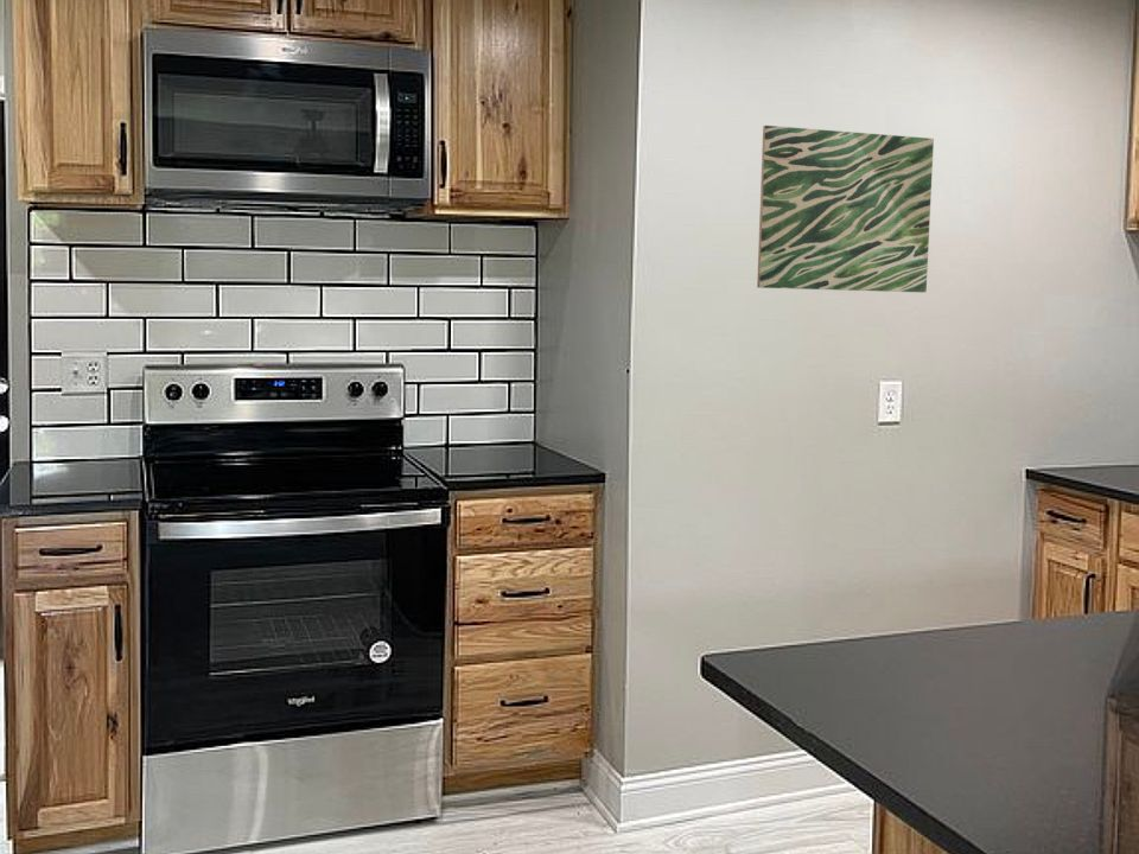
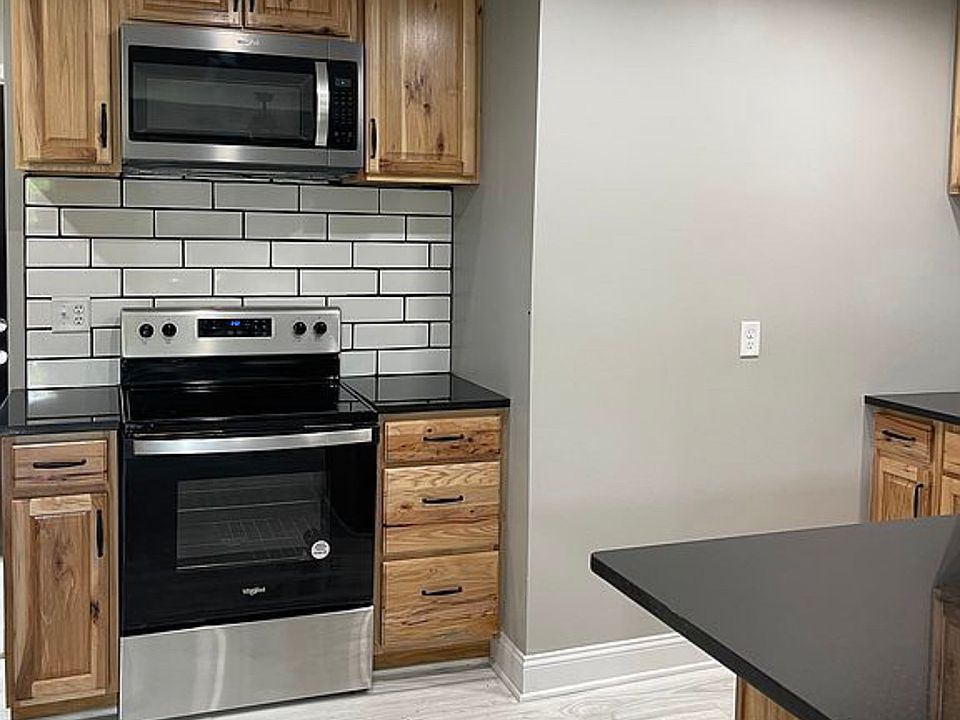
- wall art (846, 211)
